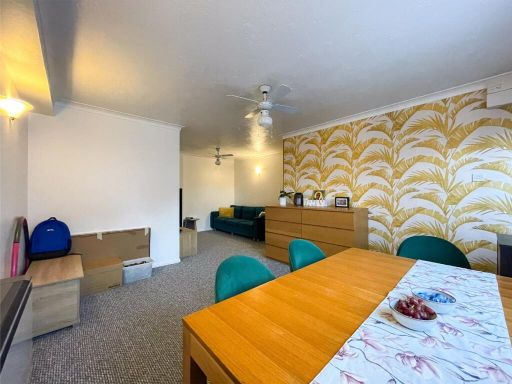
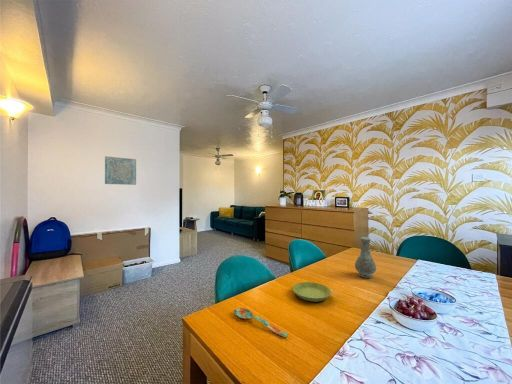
+ vase (365, 255)
+ saucer (311, 292)
+ wall art (121, 171)
+ spoon (258, 320)
